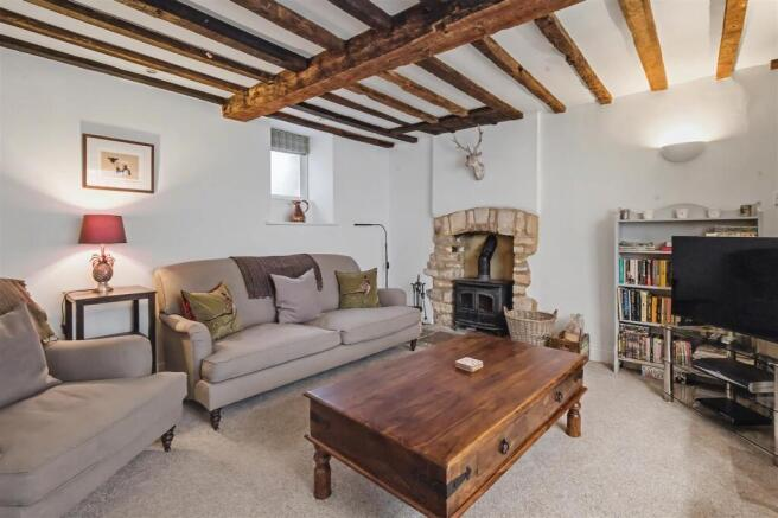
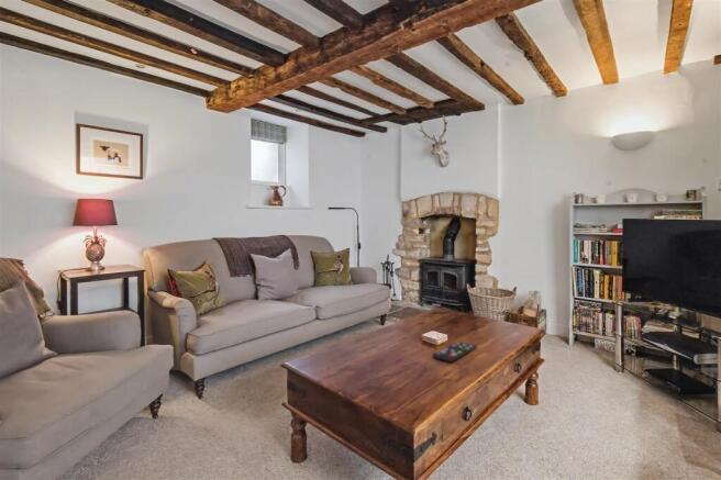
+ remote control (455, 350)
